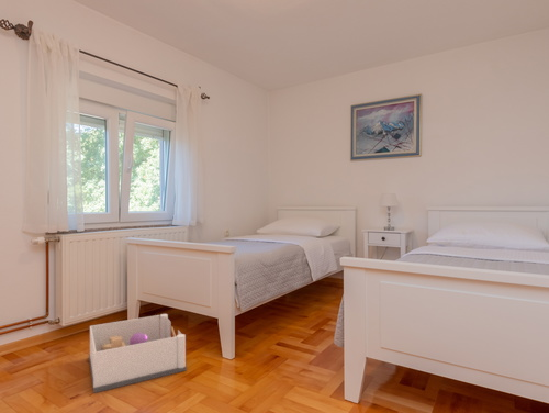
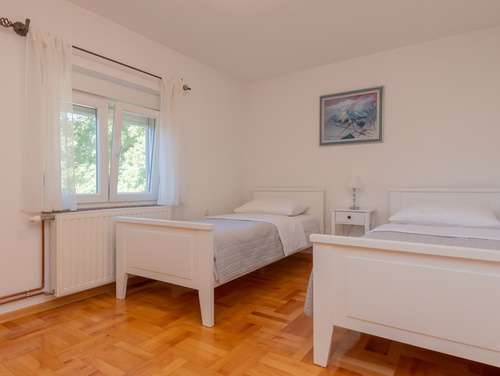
- storage bin (136, 344)
